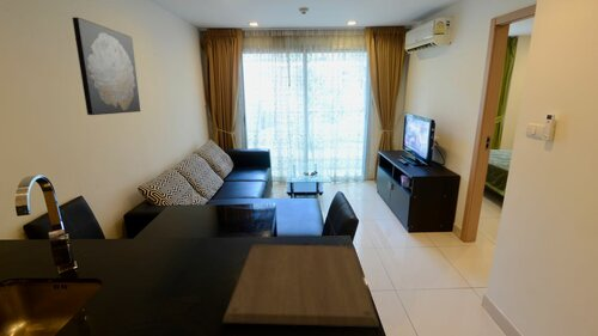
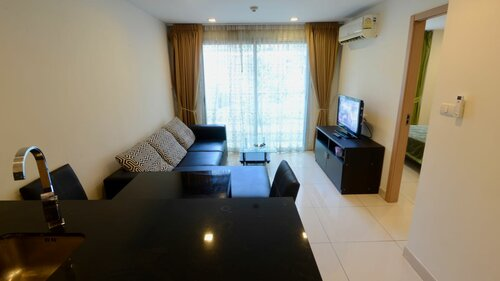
- chopping board (301, 275)
- wall art (111, 72)
